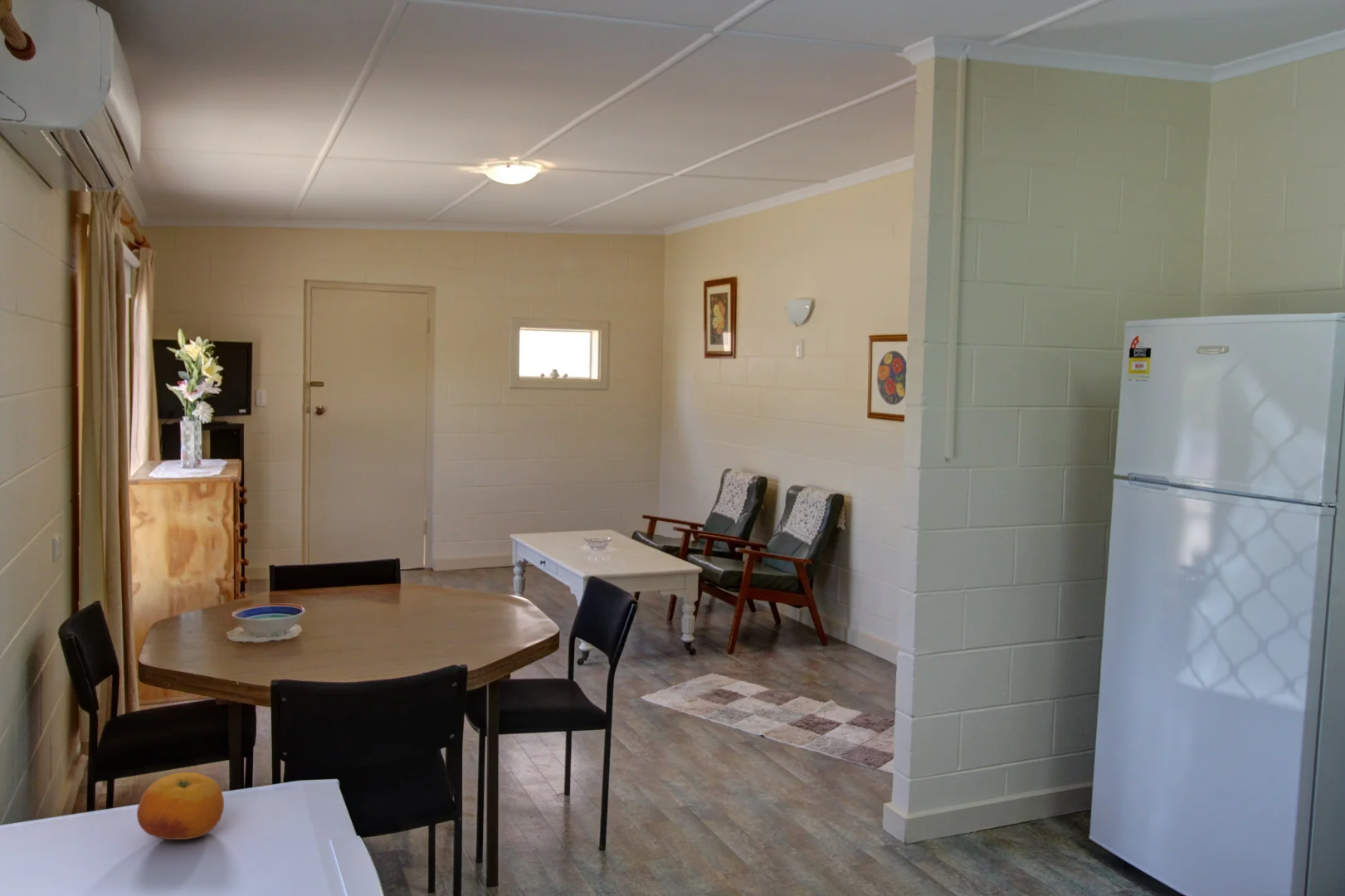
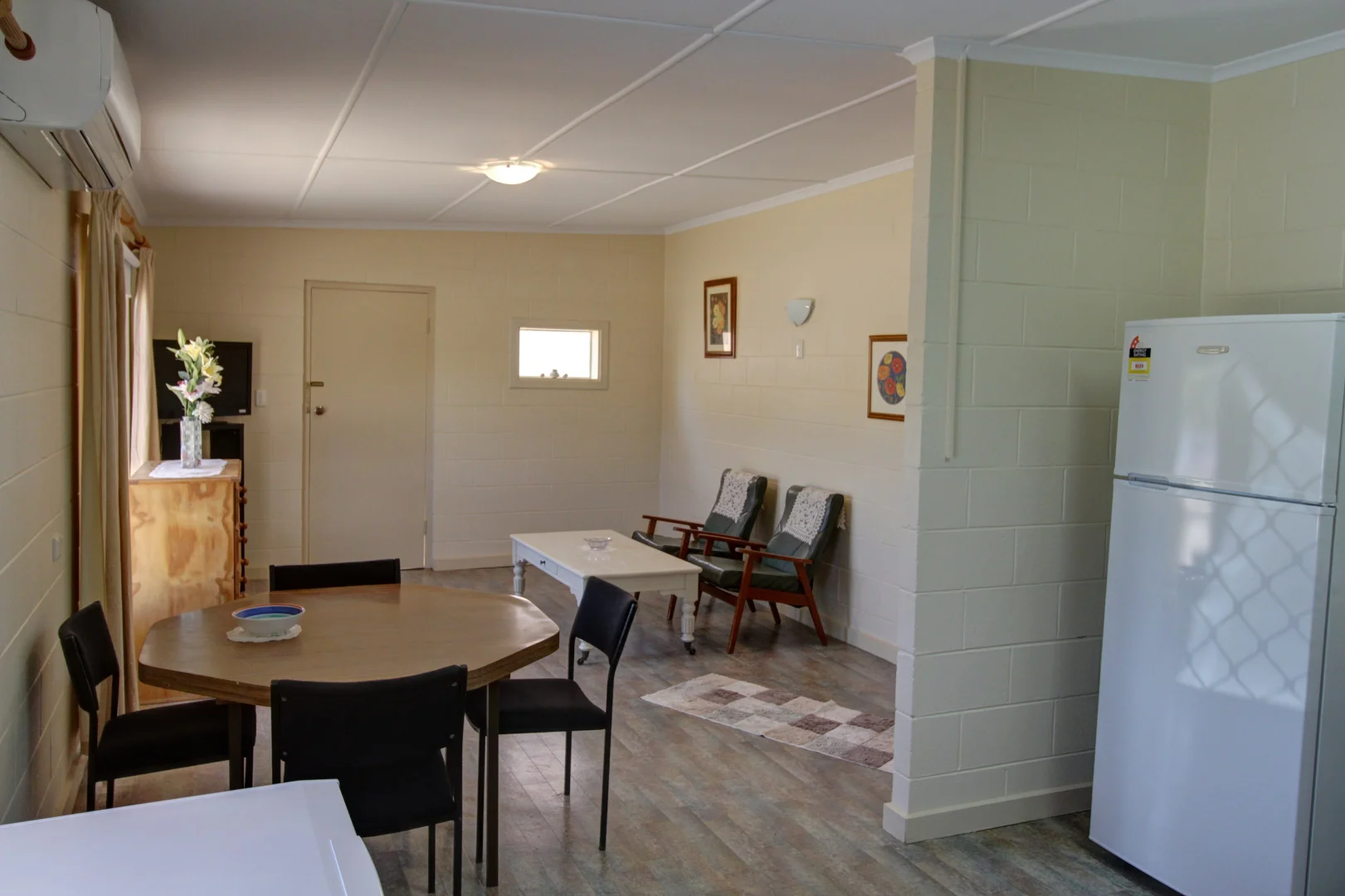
- fruit (181, 806)
